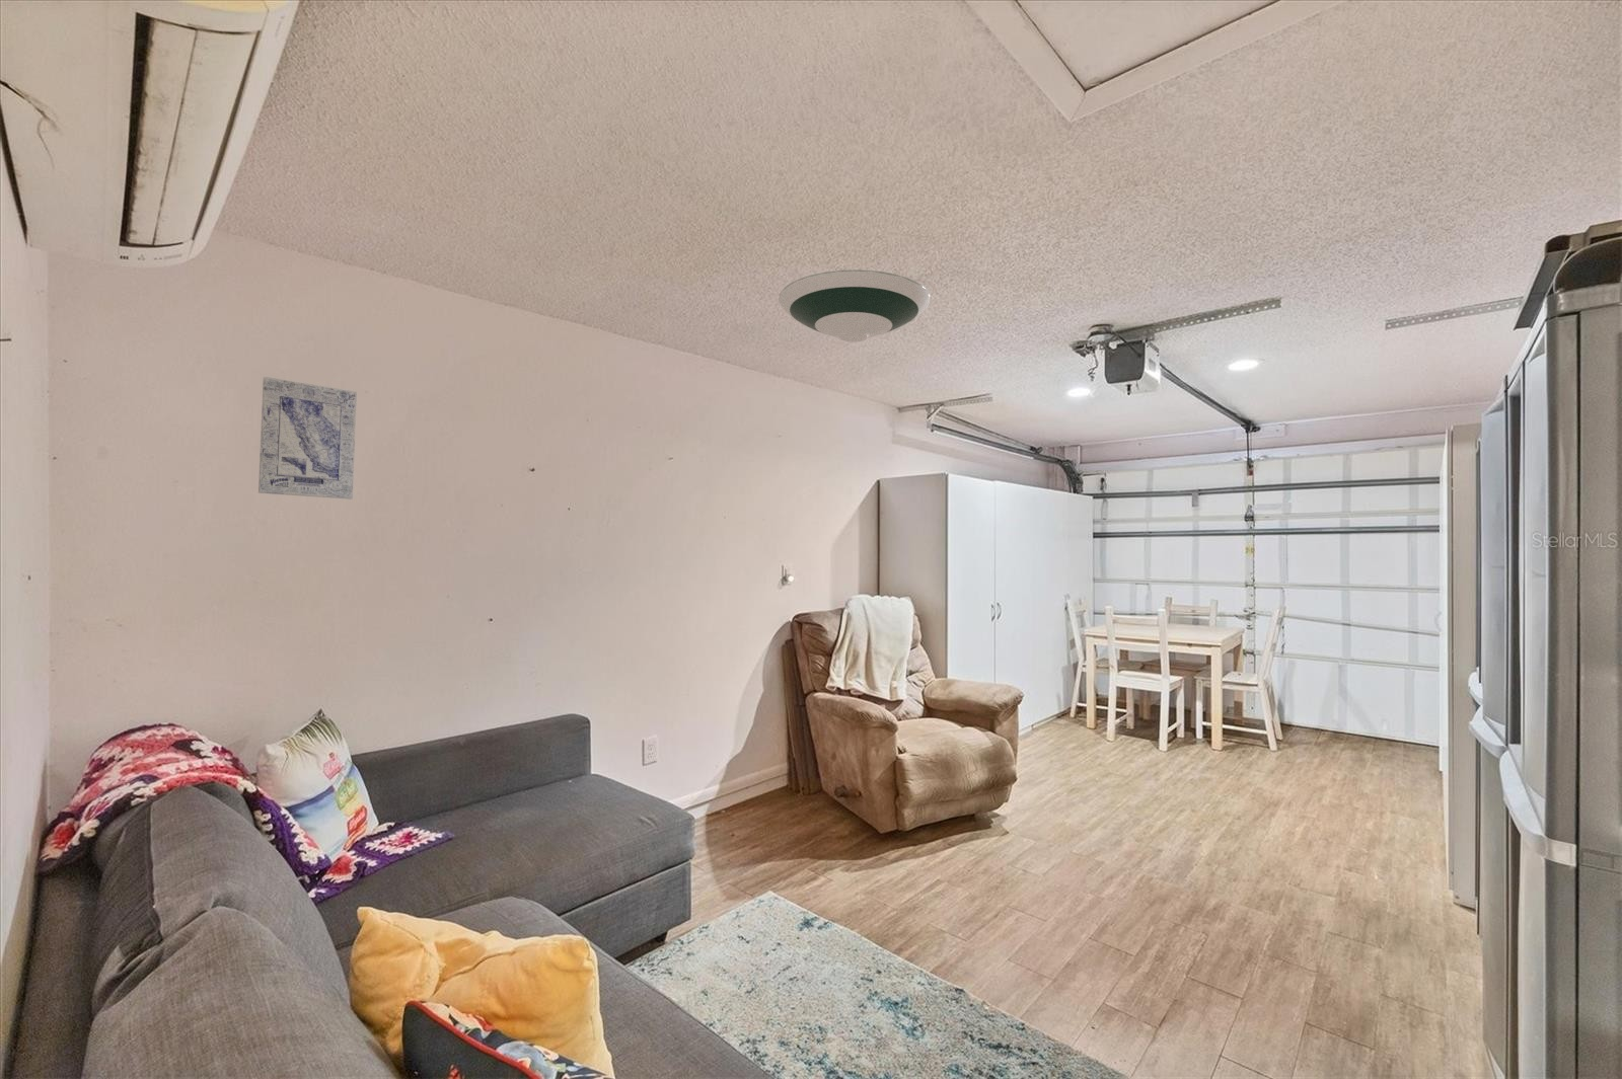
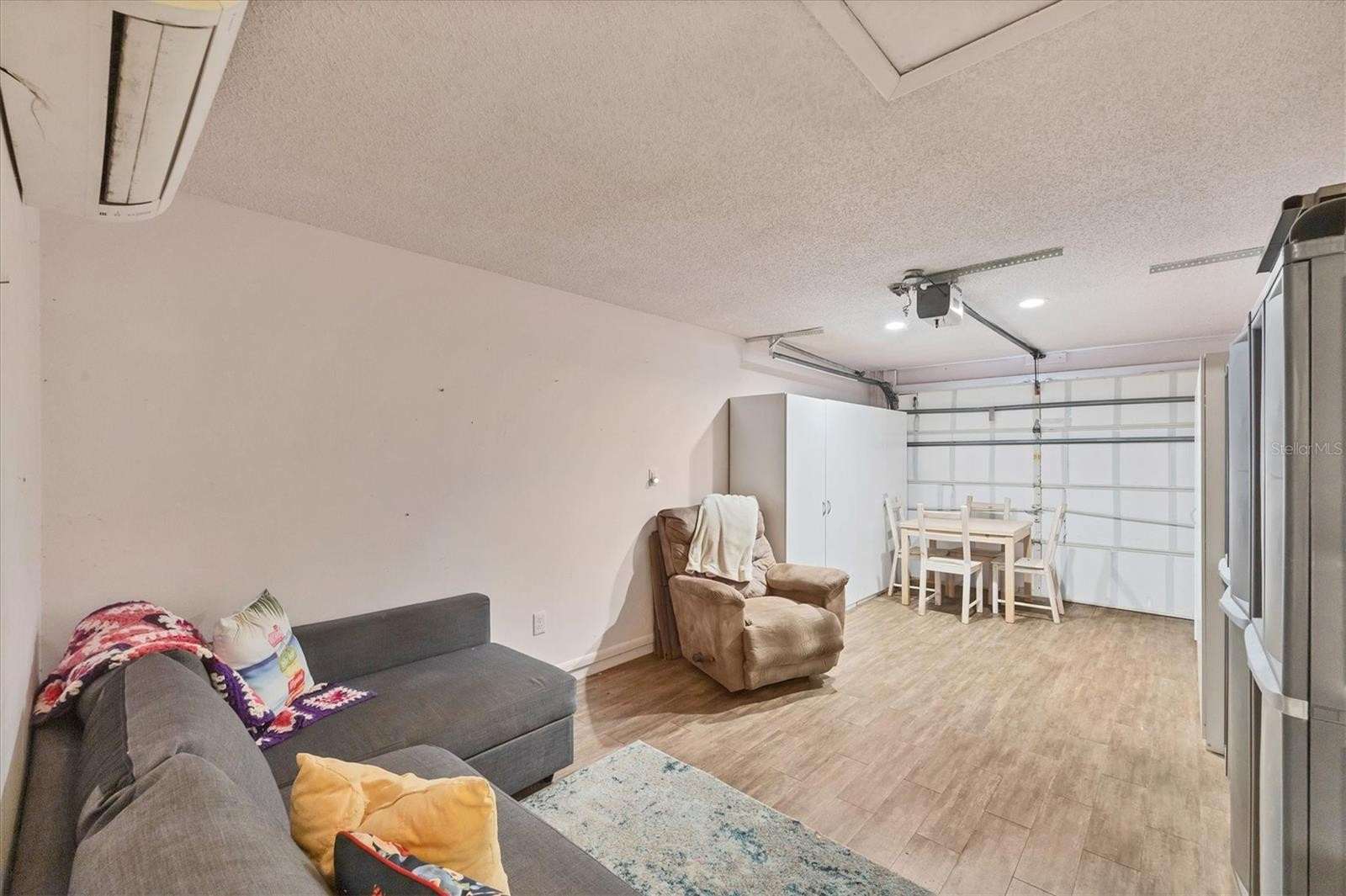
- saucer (853, 319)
- wall art (310, 440)
